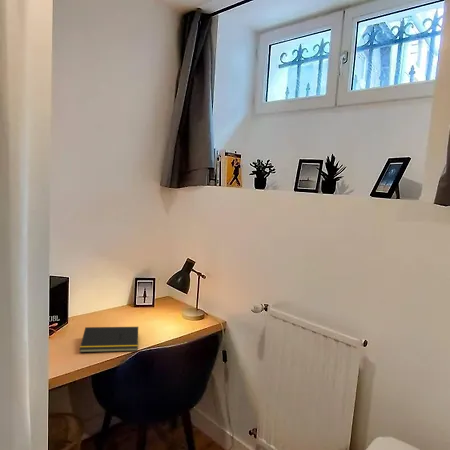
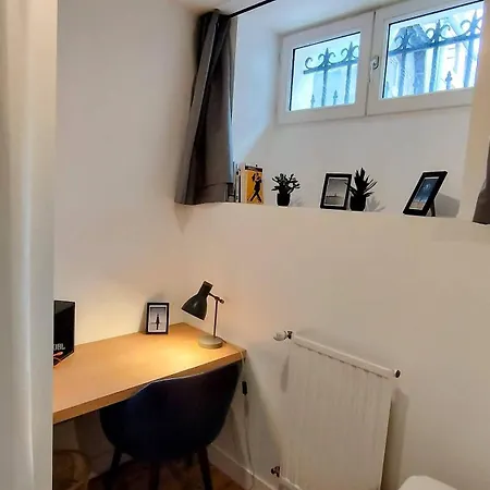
- notepad (110, 338)
